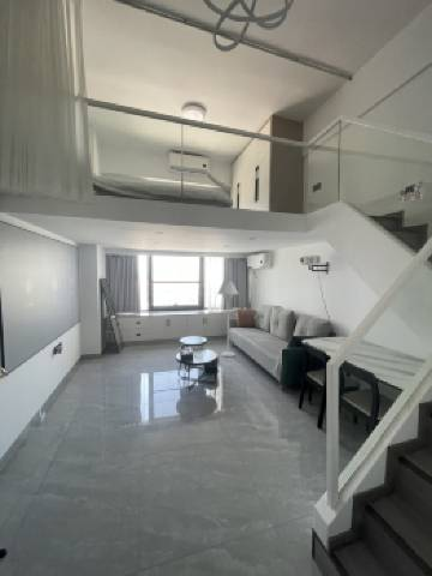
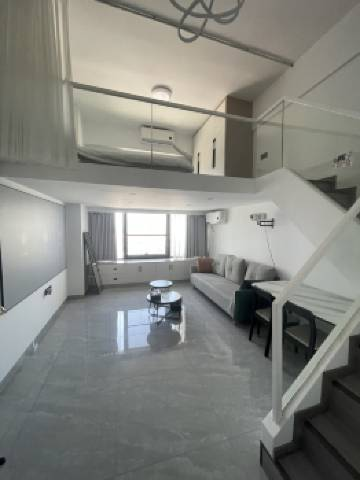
- floor lamp (227, 318)
